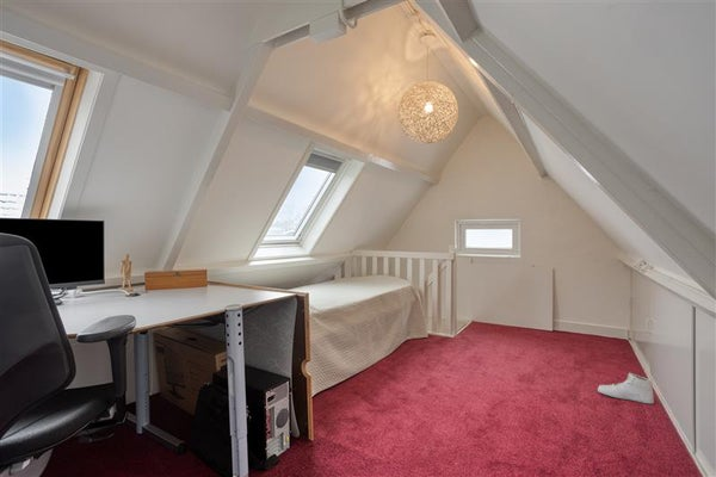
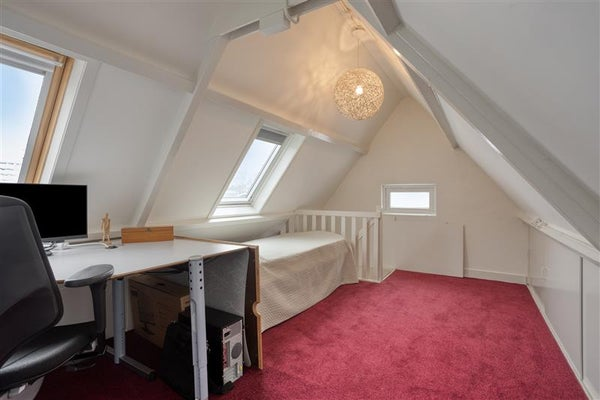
- sneaker (624, 384)
